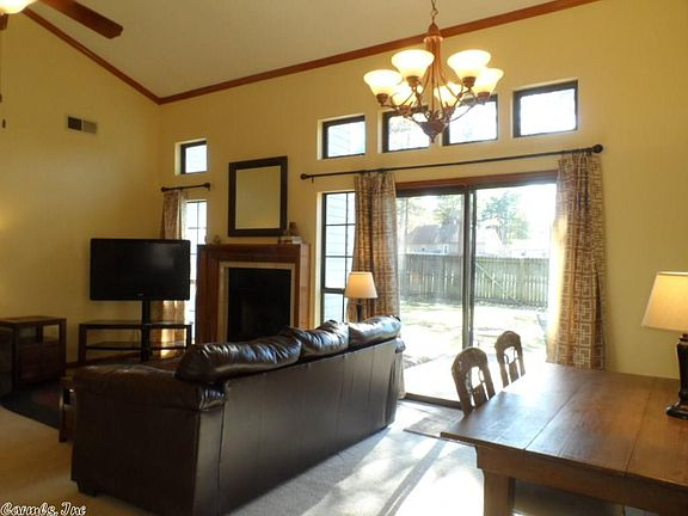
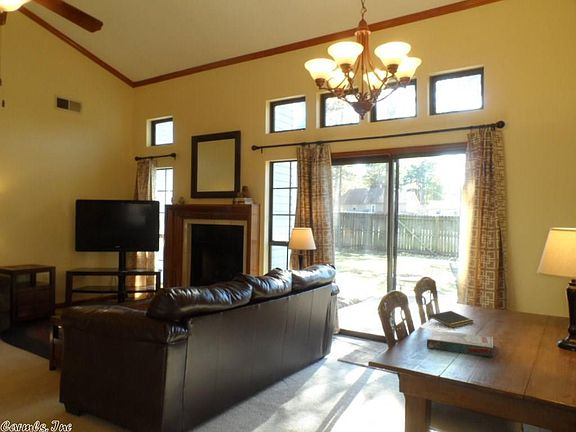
+ board game (460, 342)
+ notepad (451, 318)
